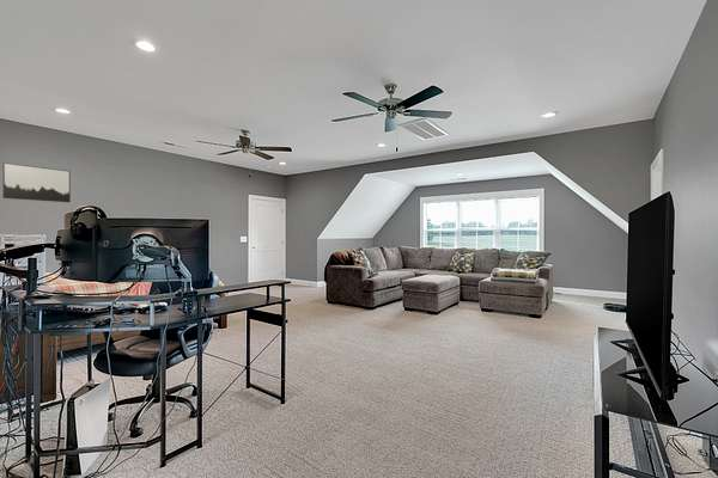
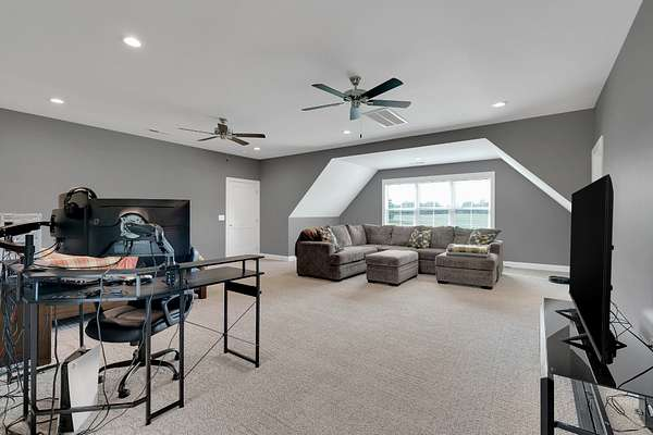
- wall art (38, 183)
